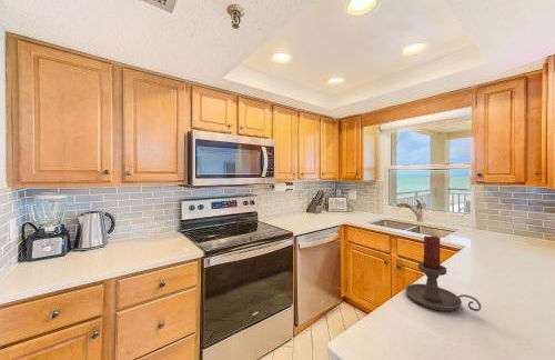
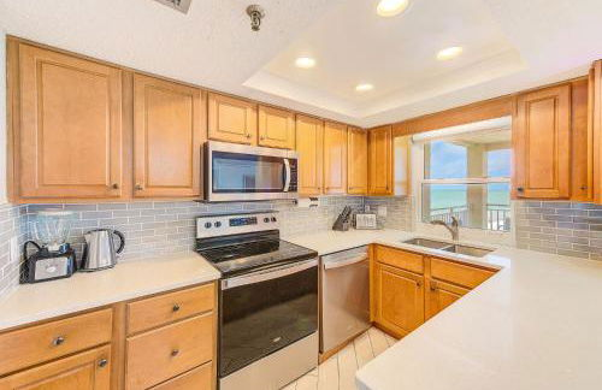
- candle holder (440, 269)
